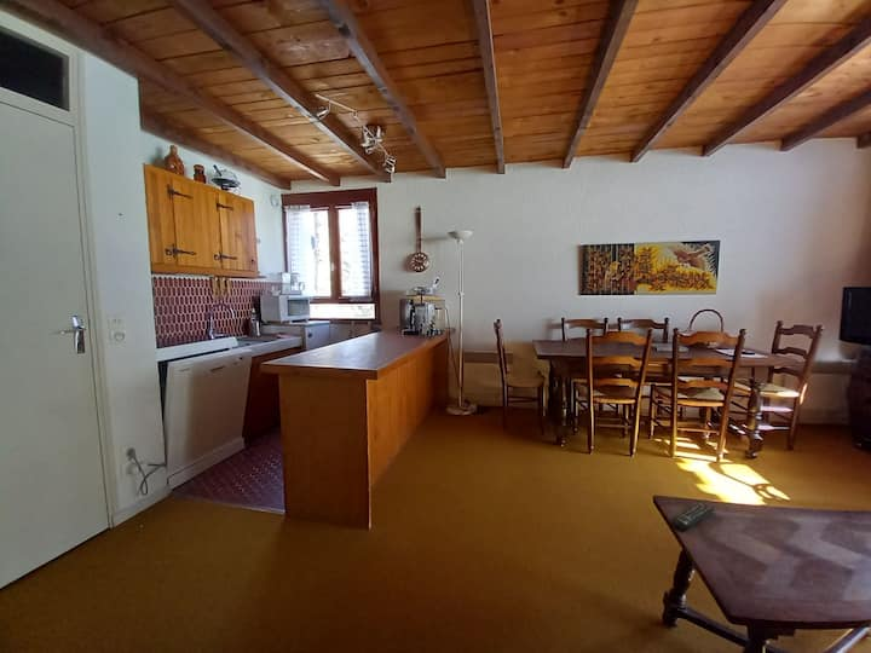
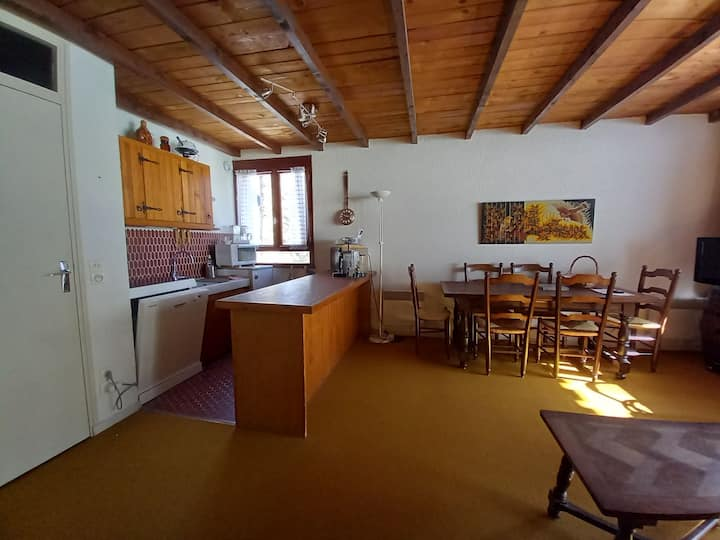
- remote control (693, 515)
